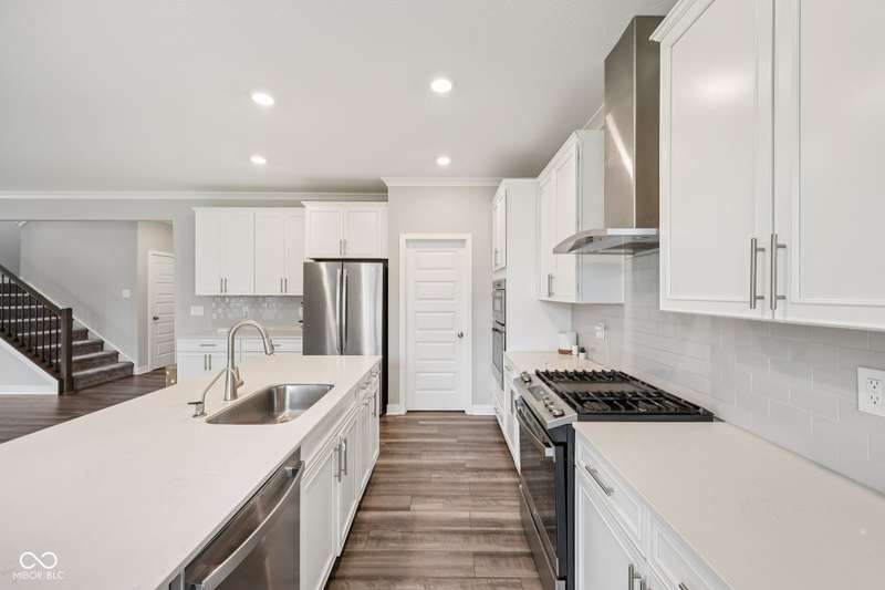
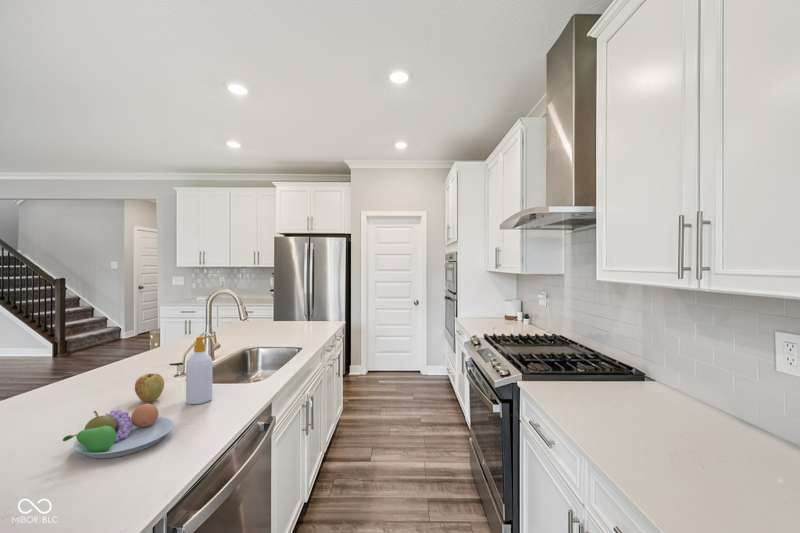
+ soap bottle (200, 368)
+ apple (149, 387)
+ fruit bowl (122, 426)
